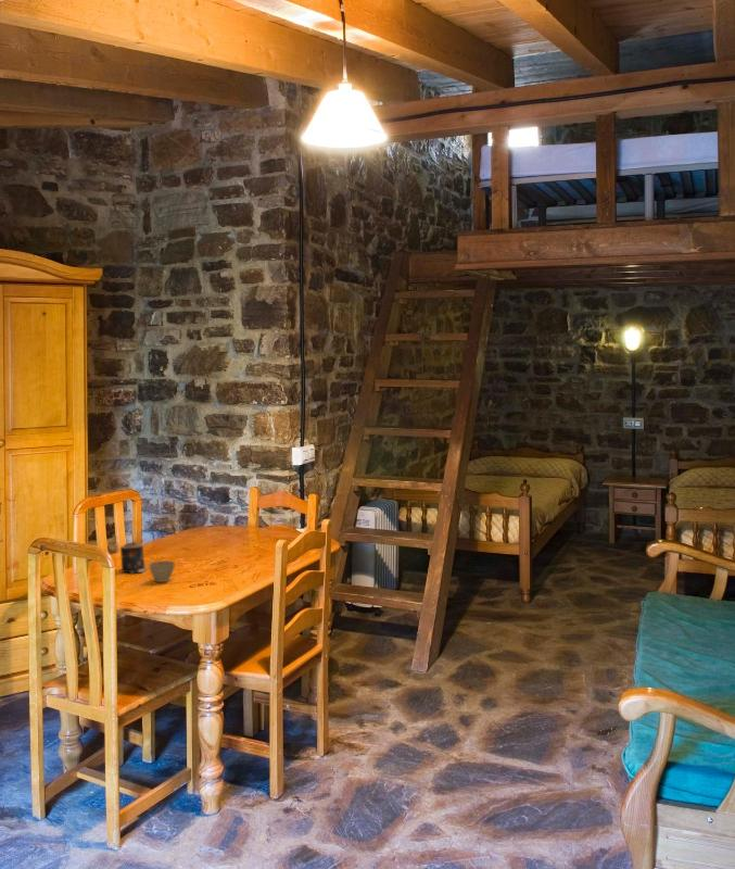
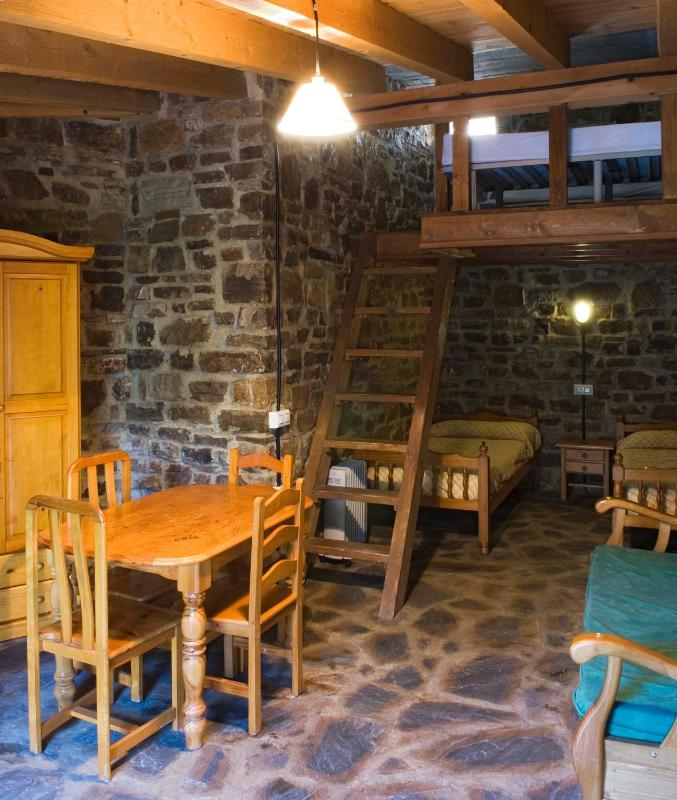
- candle (136, 556)
- flower pot (162, 571)
